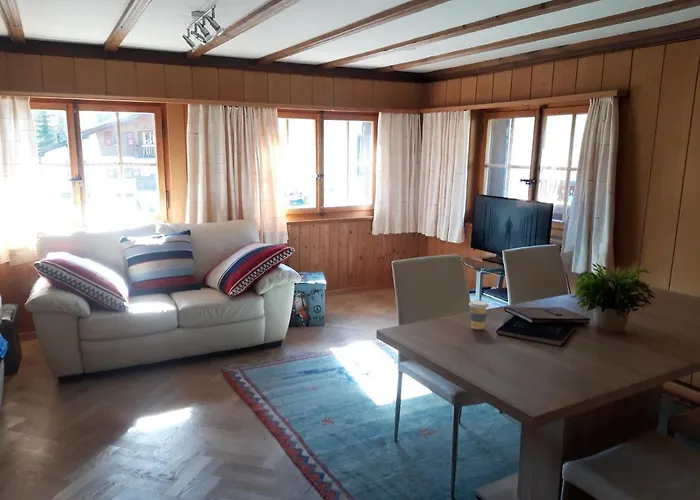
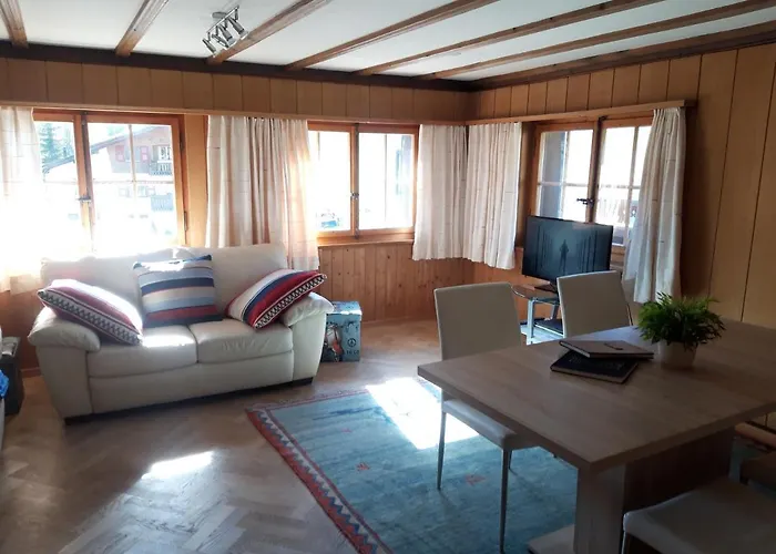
- coffee cup (478, 315)
